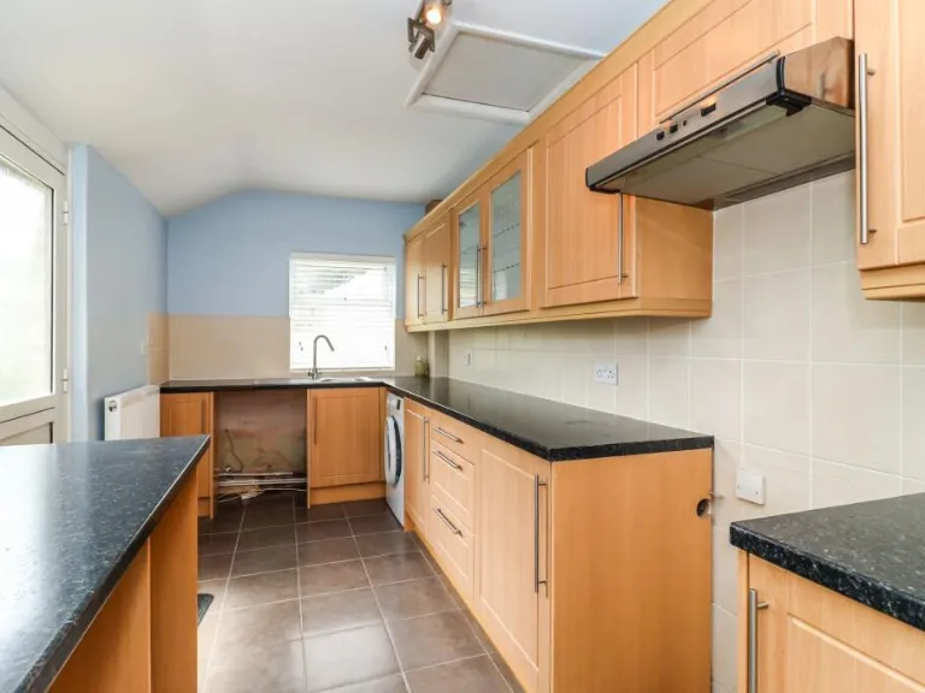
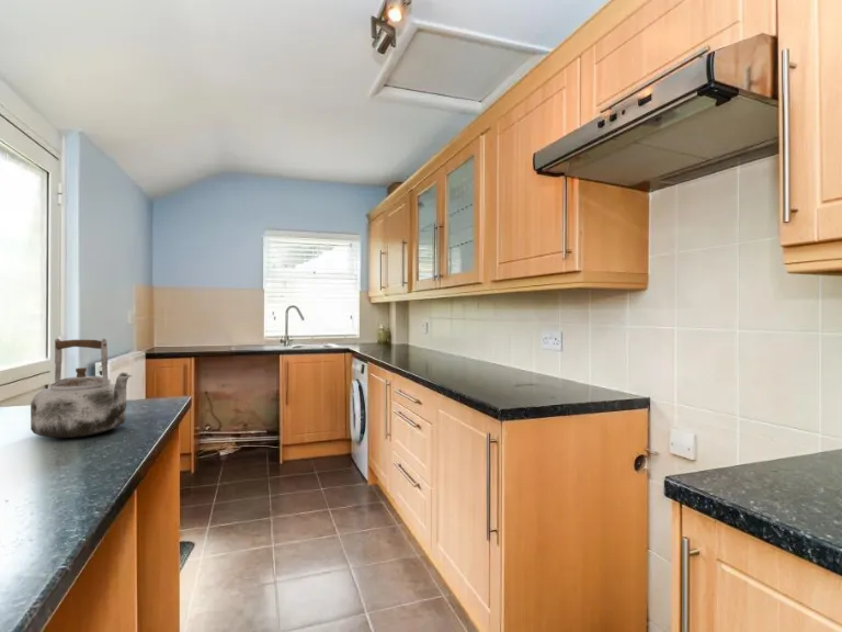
+ kettle (89, 385)
